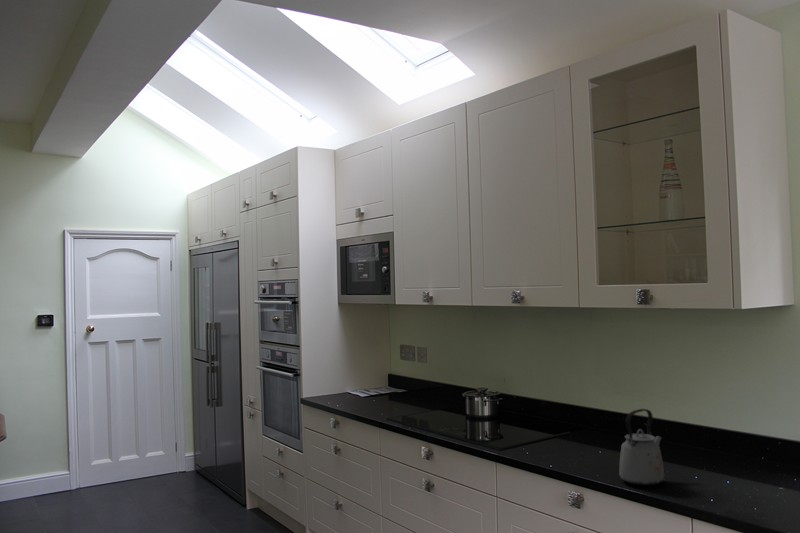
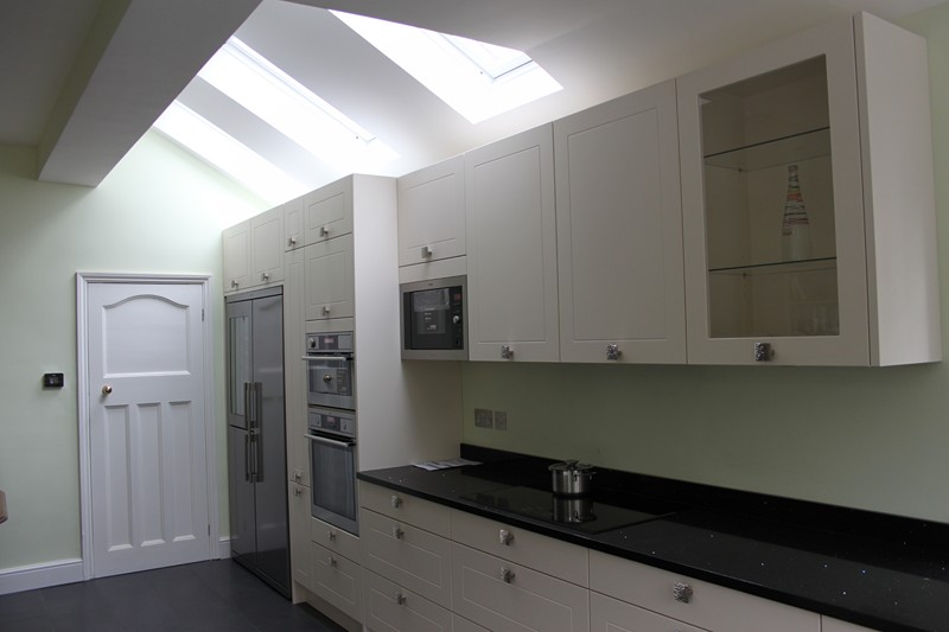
- kettle (645, 444)
